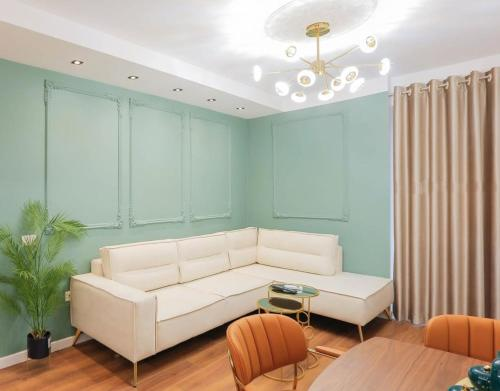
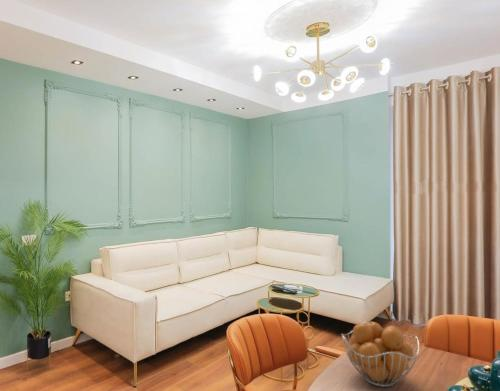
+ fruit basket (379, 351)
